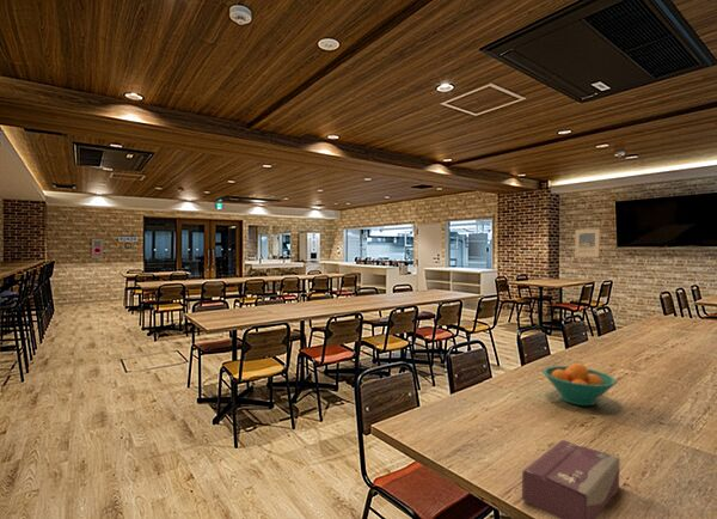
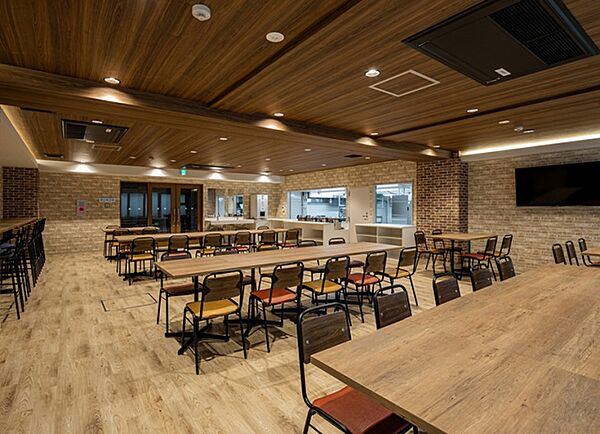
- tissue box (571, 477)
- fruit bowl (577, 381)
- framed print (587, 243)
